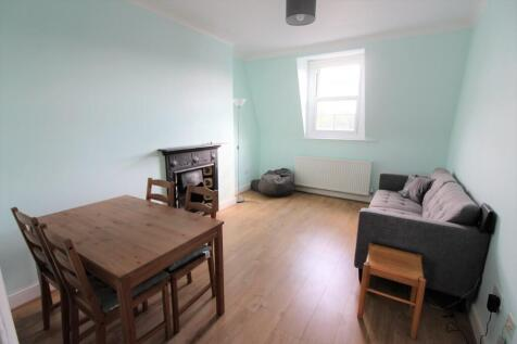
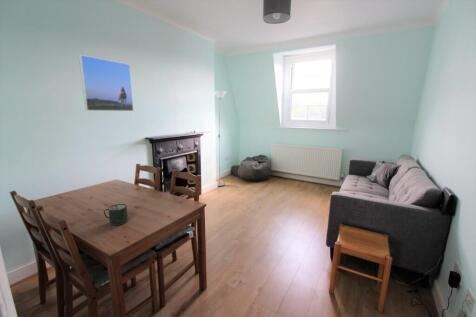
+ mug (115, 214)
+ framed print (109, 86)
